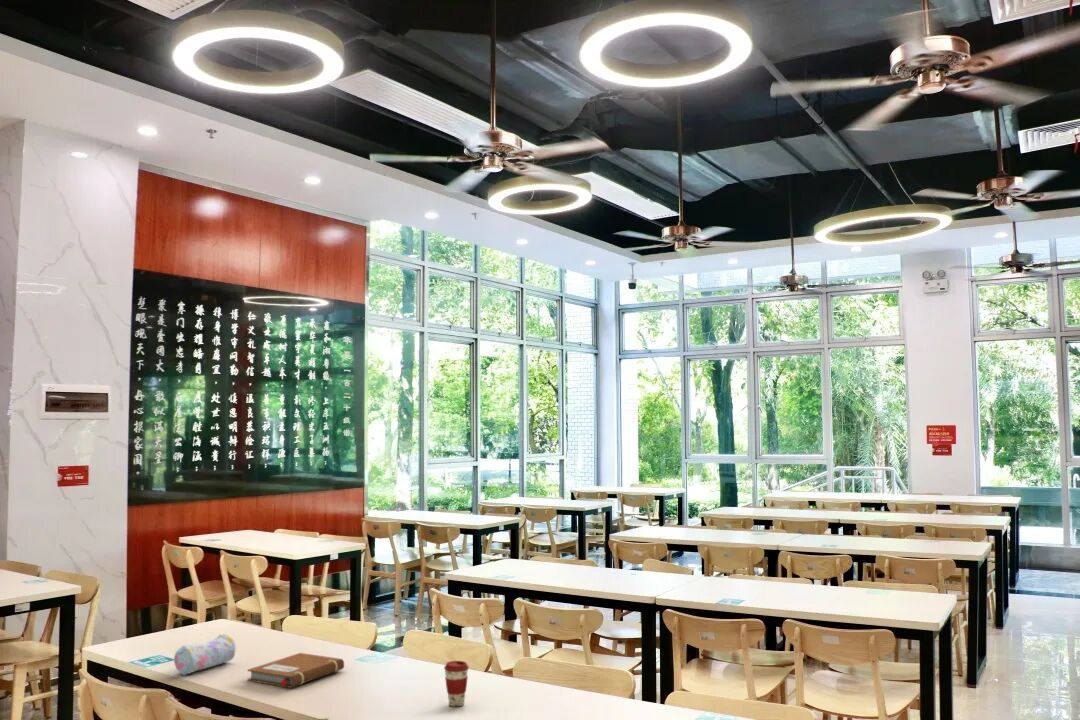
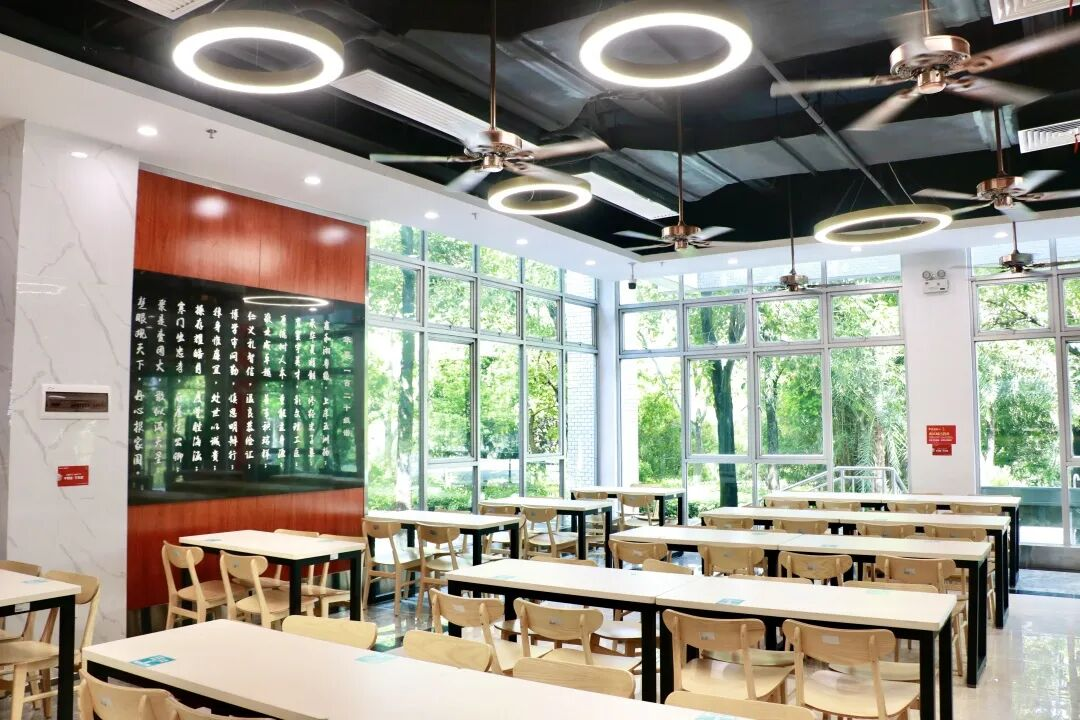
- coffee cup (456, 683)
- pencil case (205, 653)
- notebook (295, 669)
